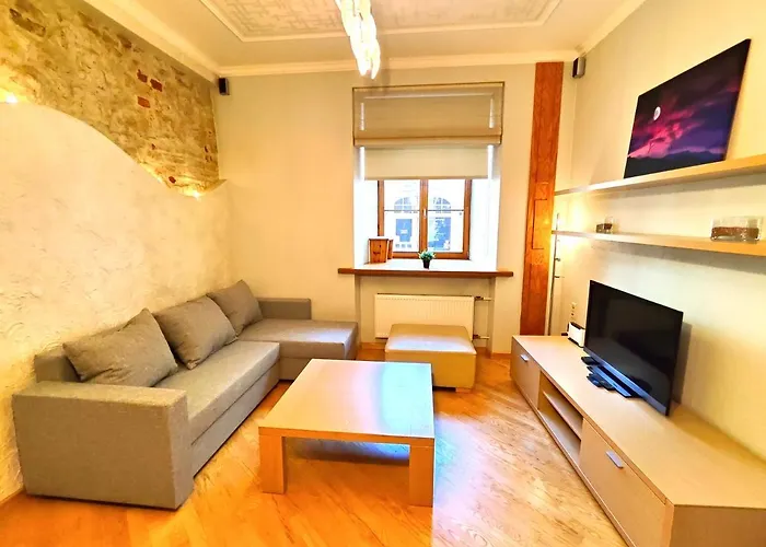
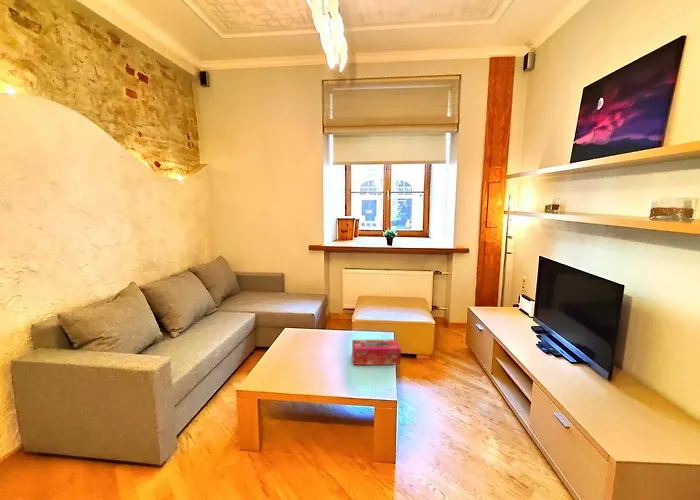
+ tissue box (375, 351)
